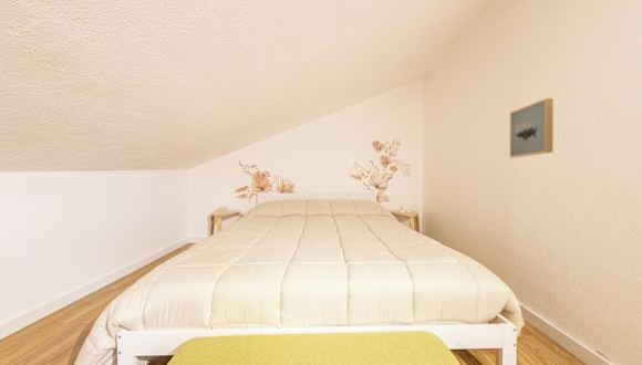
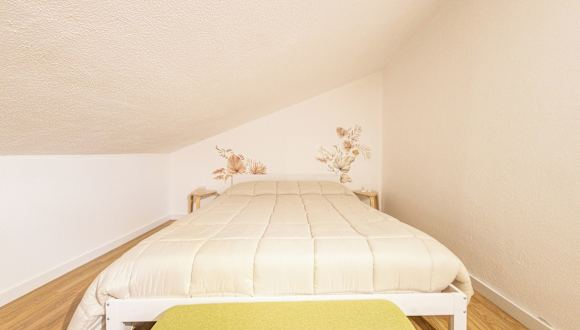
- wall art (529, 131)
